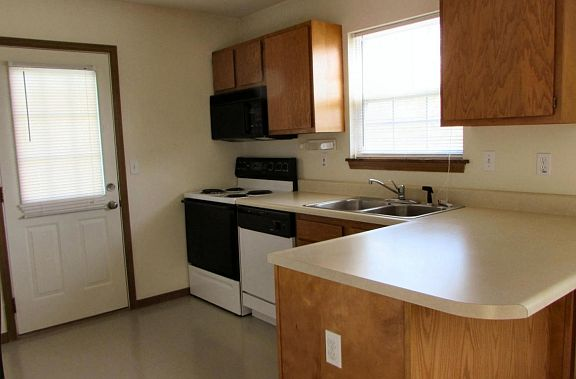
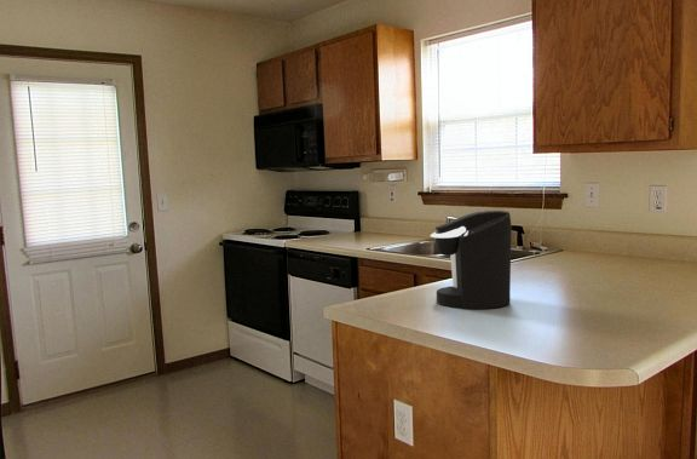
+ coffee maker (470, 257)
